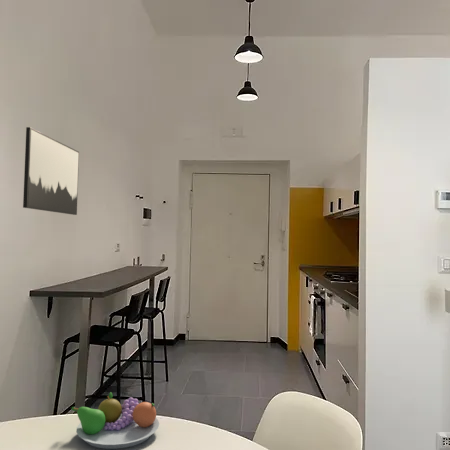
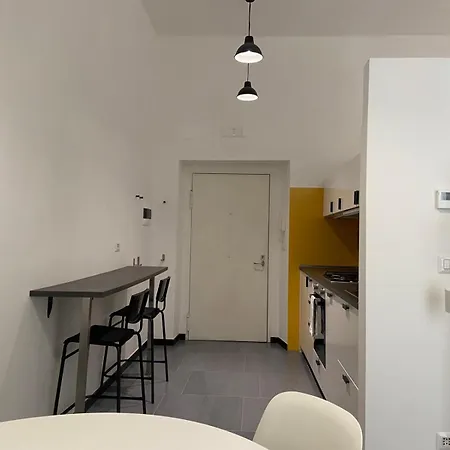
- fruit bowl (116, 417)
- wall art (54, 176)
